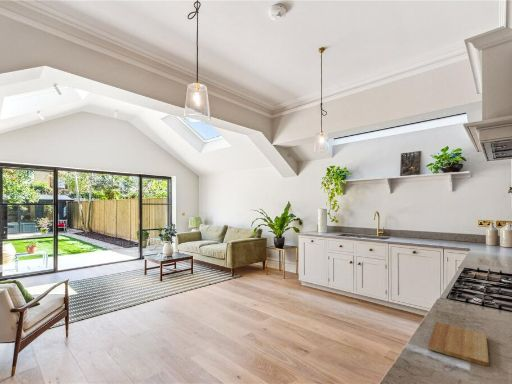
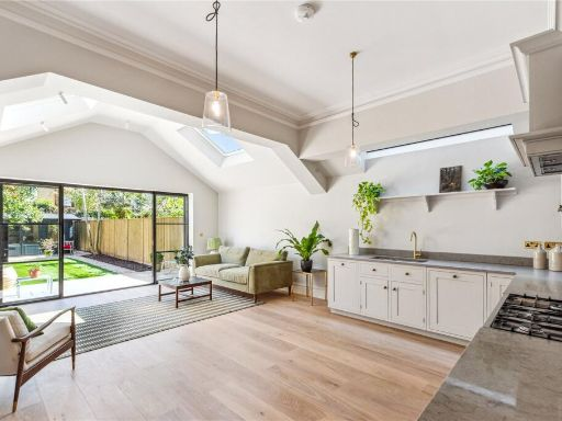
- cutting board (458, 341)
